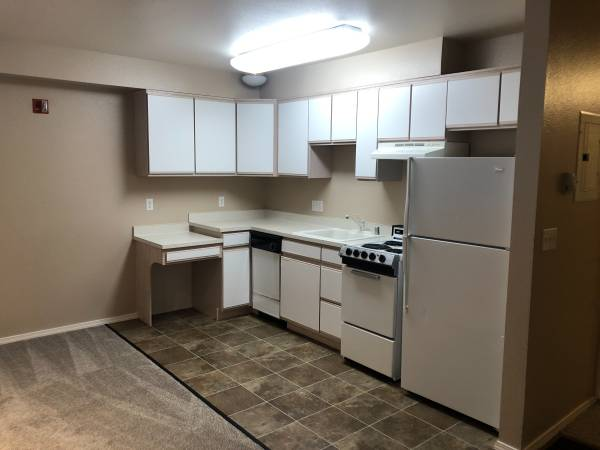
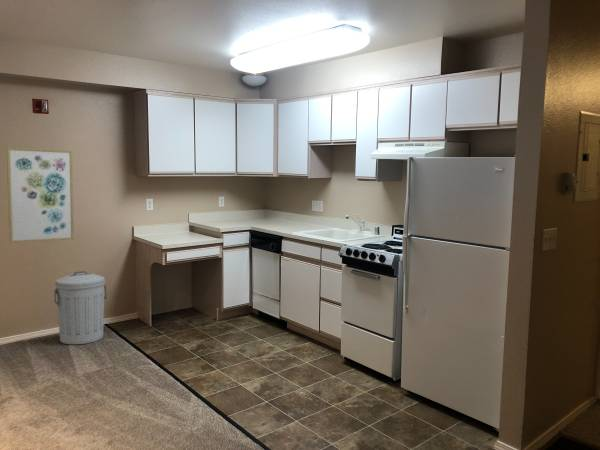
+ wall art (41, 195)
+ trash can (81, 305)
